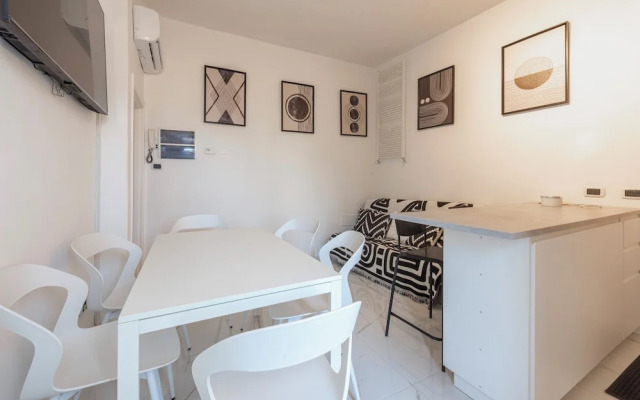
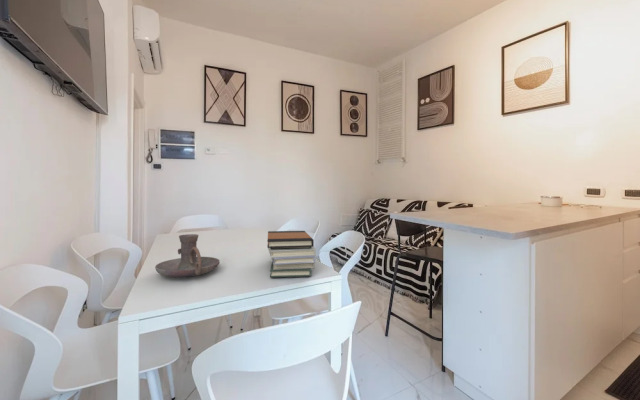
+ candle holder (190, 255)
+ book stack (289, 251)
